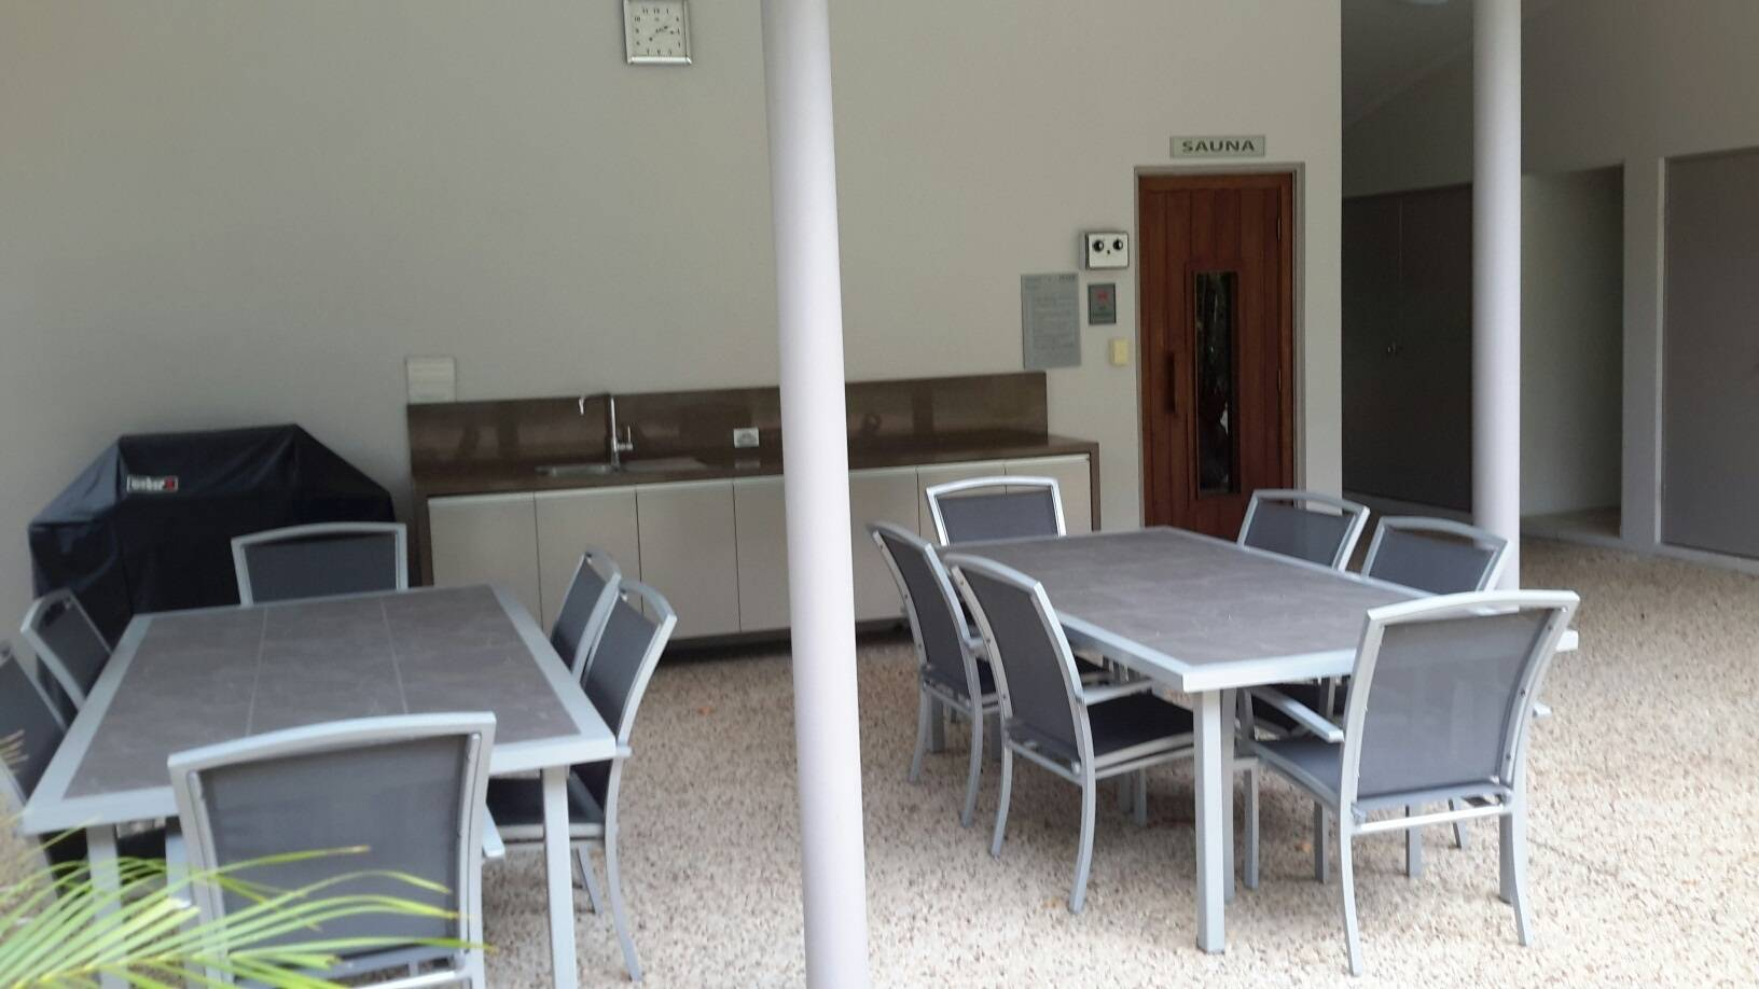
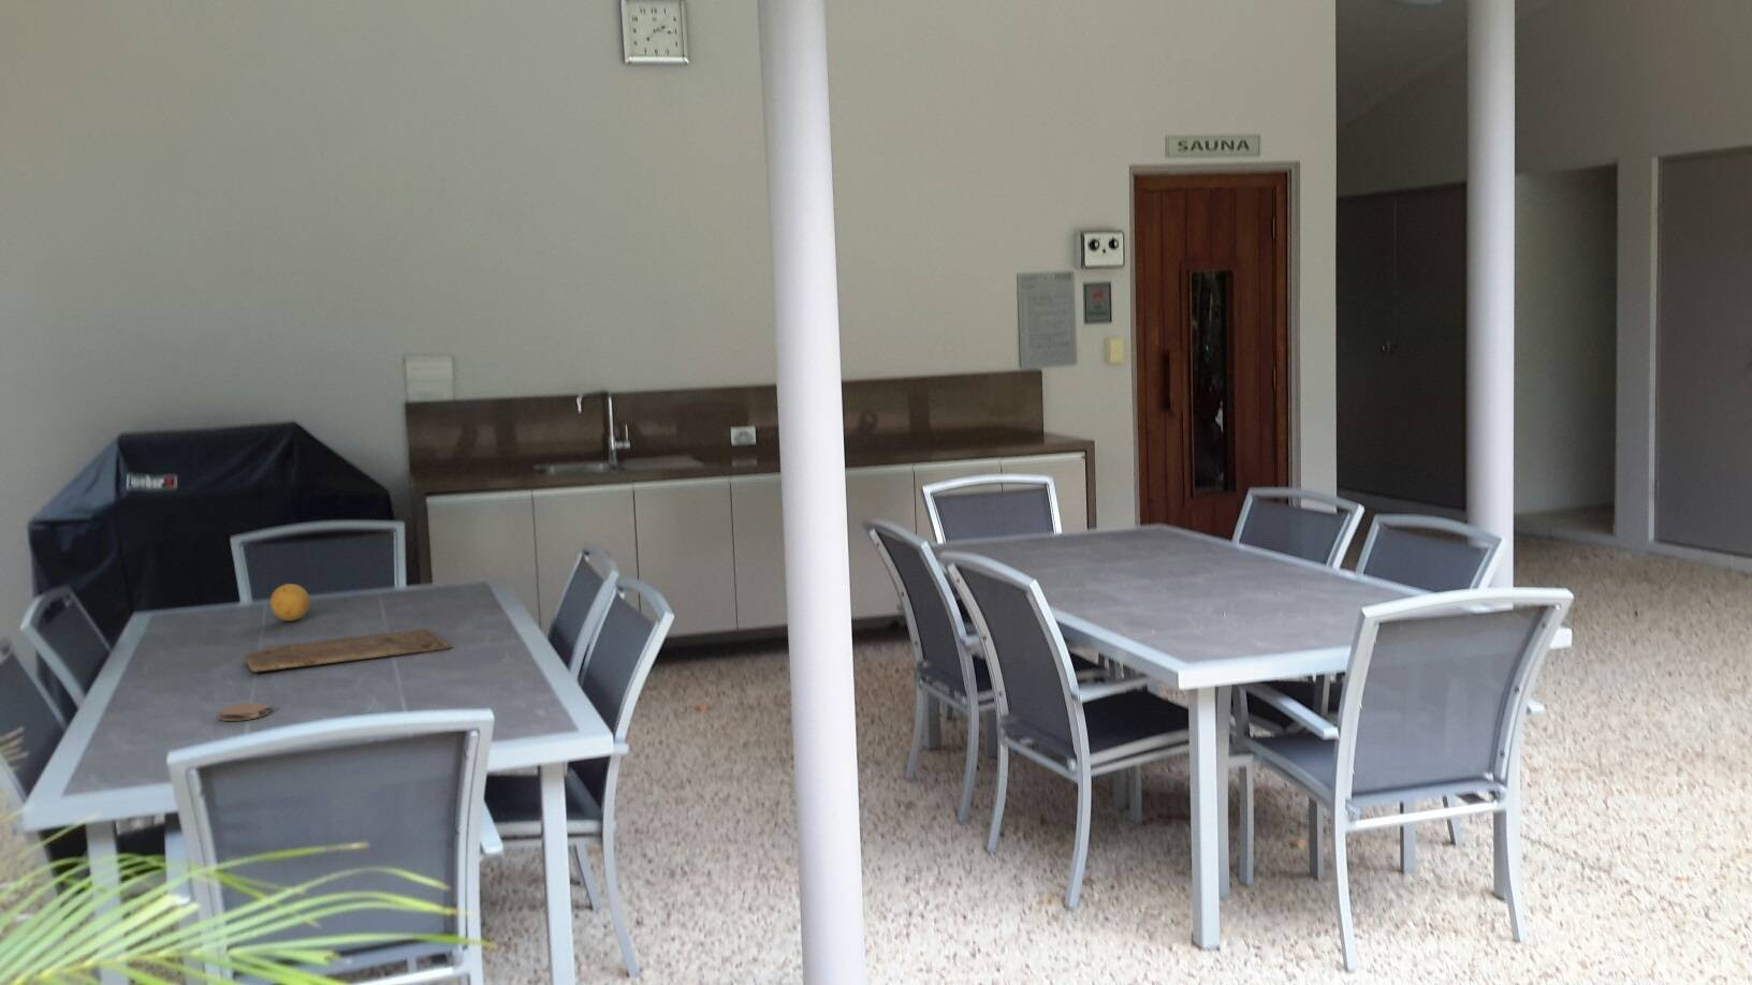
+ cutting board (345, 649)
+ coaster (243, 712)
+ fruit (290, 601)
